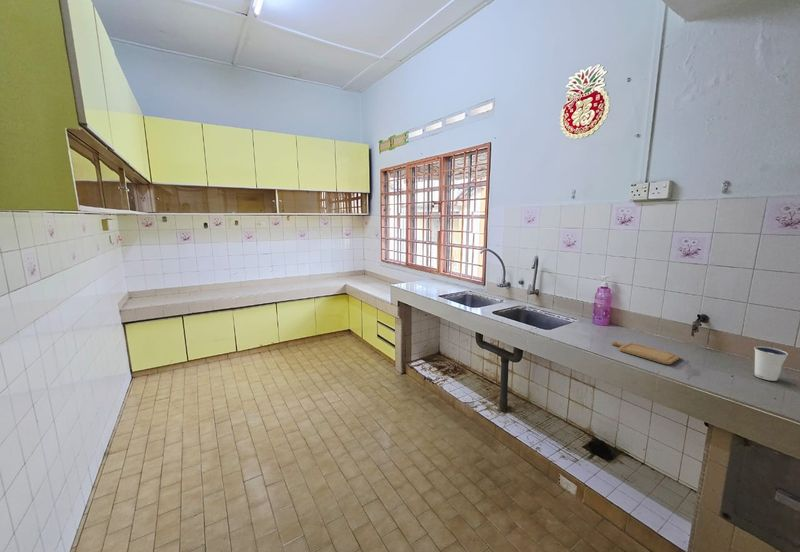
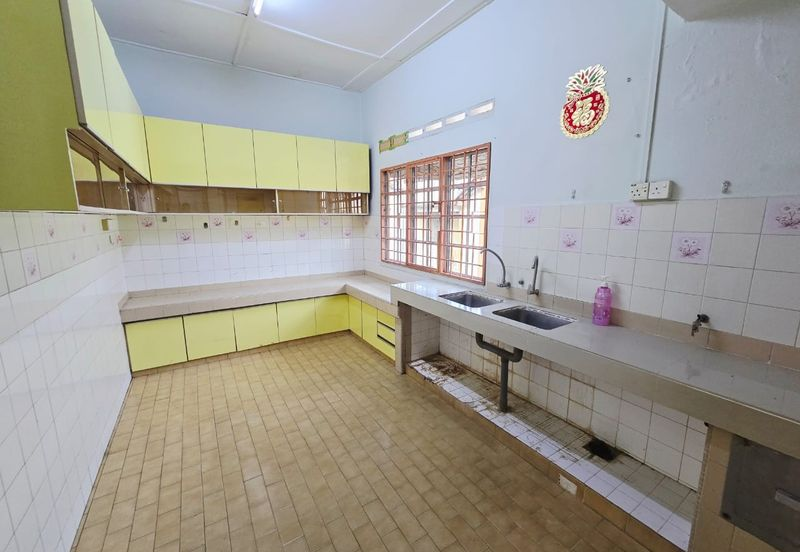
- chopping board (641, 350)
- dixie cup (768, 364)
